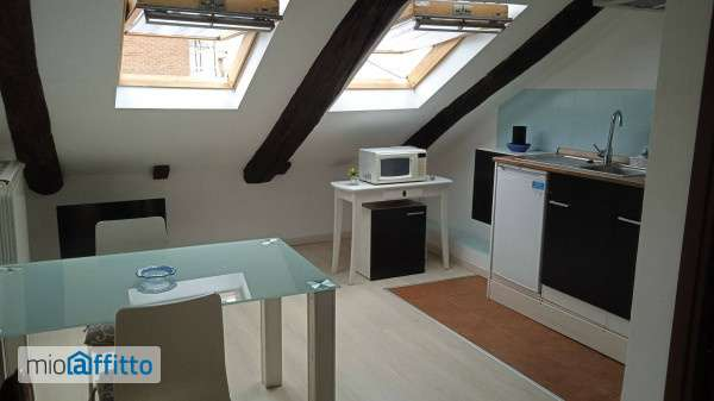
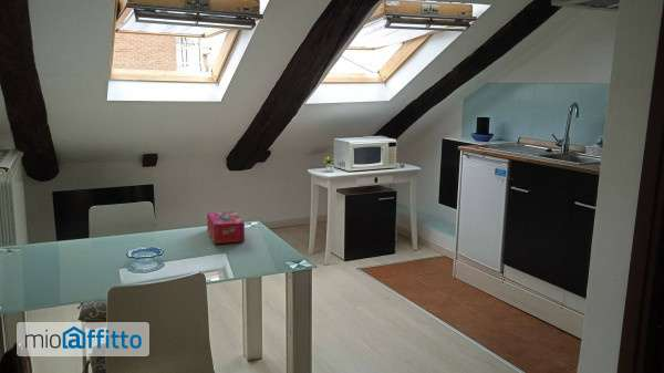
+ tissue box (225, 226)
